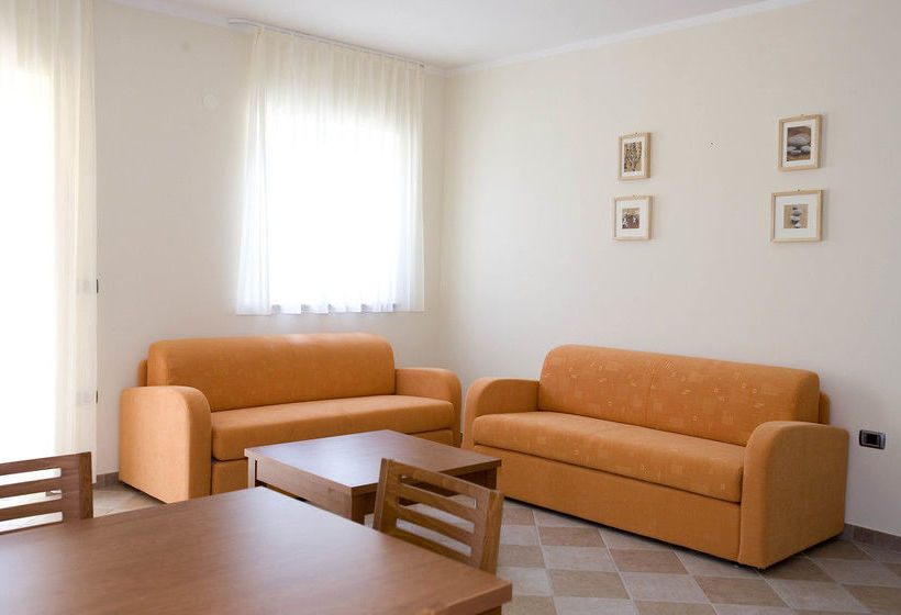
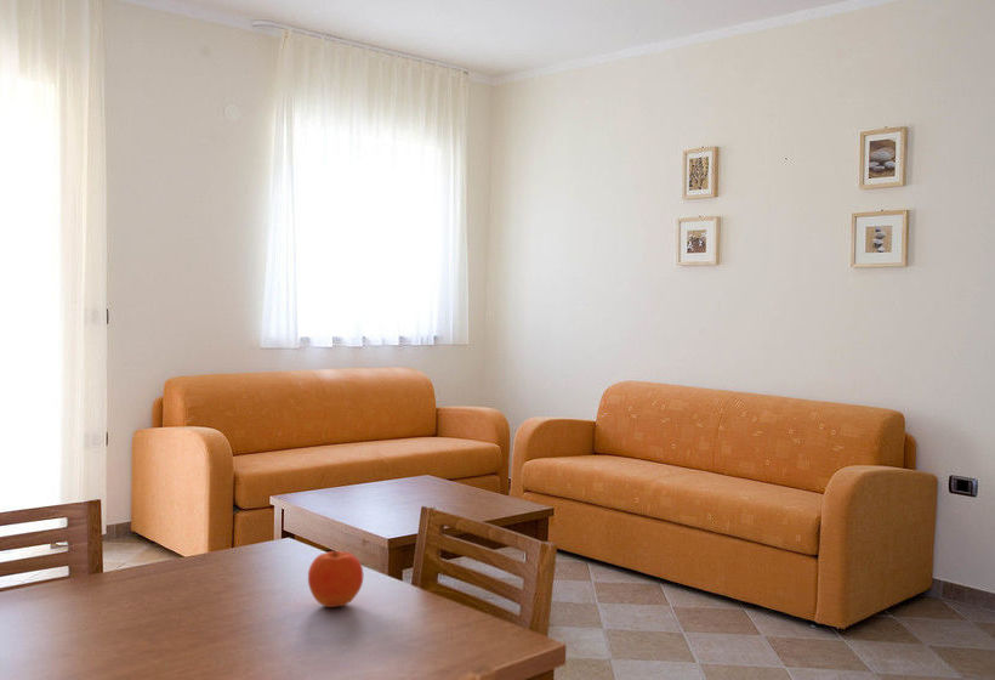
+ fruit (335, 577)
